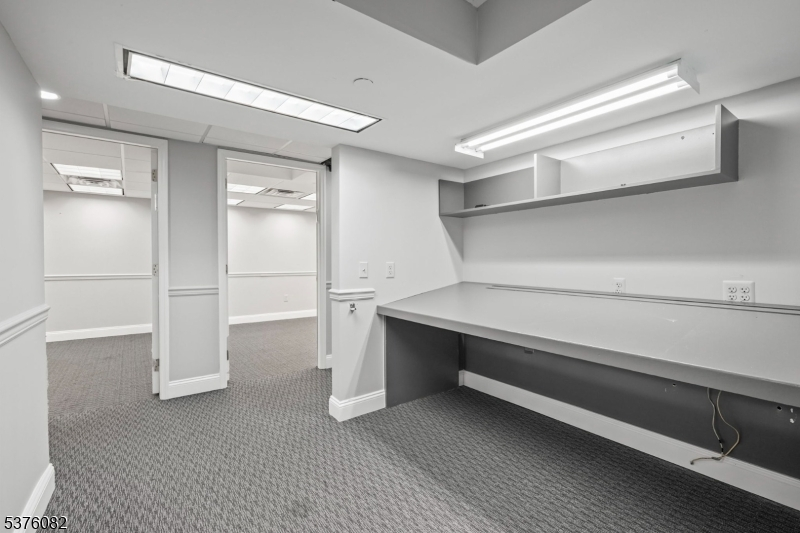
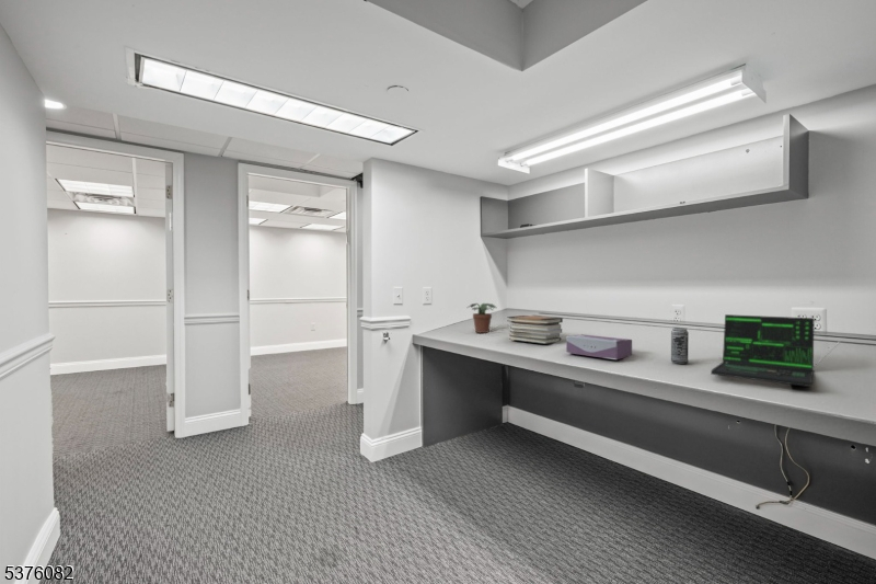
+ laptop (774, 346)
+ book stack (534, 329)
+ tissue box (598, 345)
+ beverage can (679, 345)
+ potted plant (481, 318)
